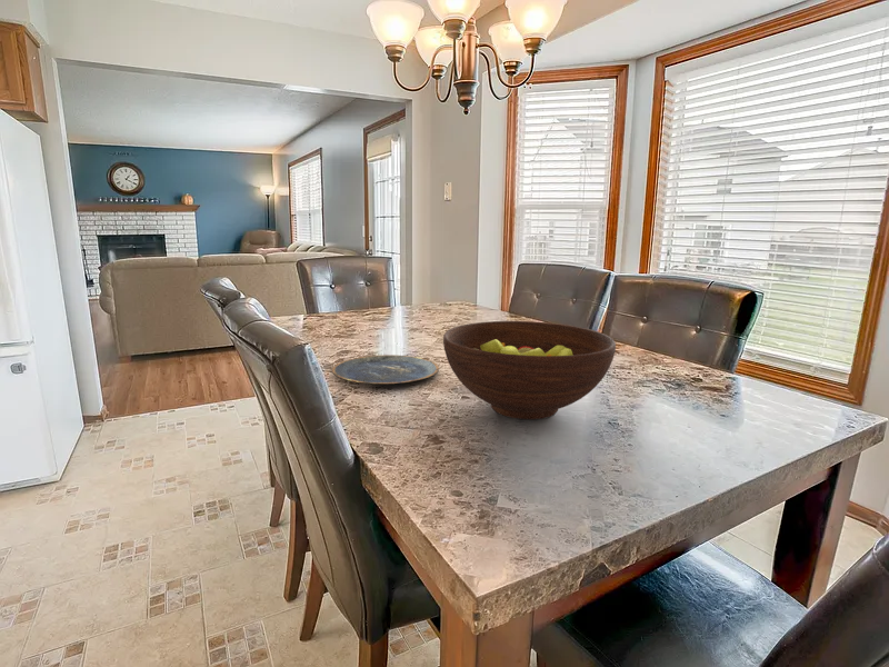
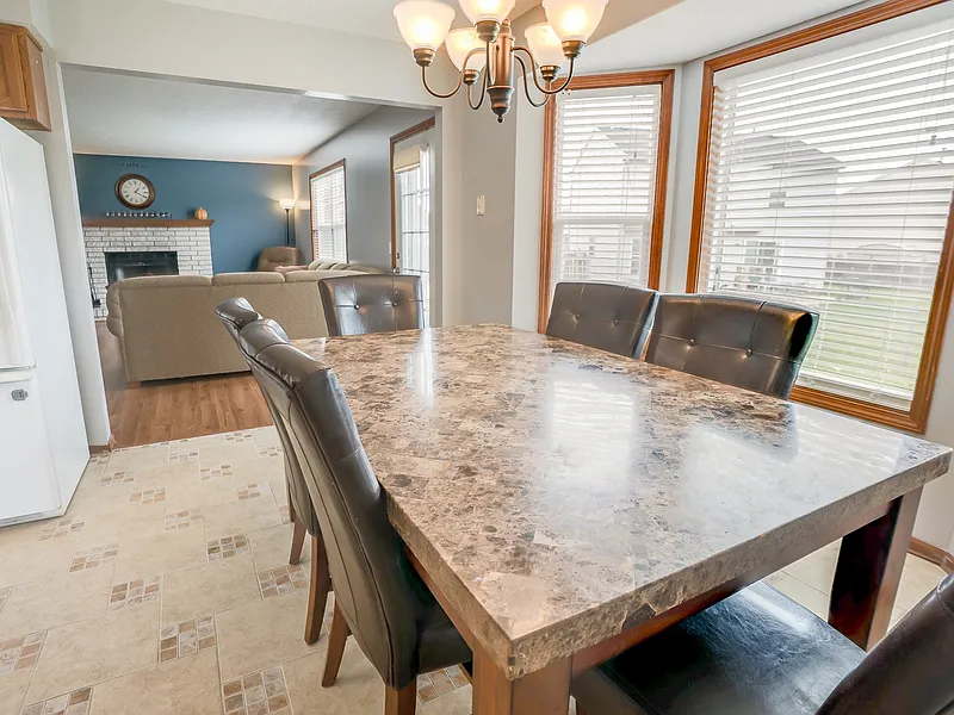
- plate (386, 369)
- fruit bowl (526, 374)
